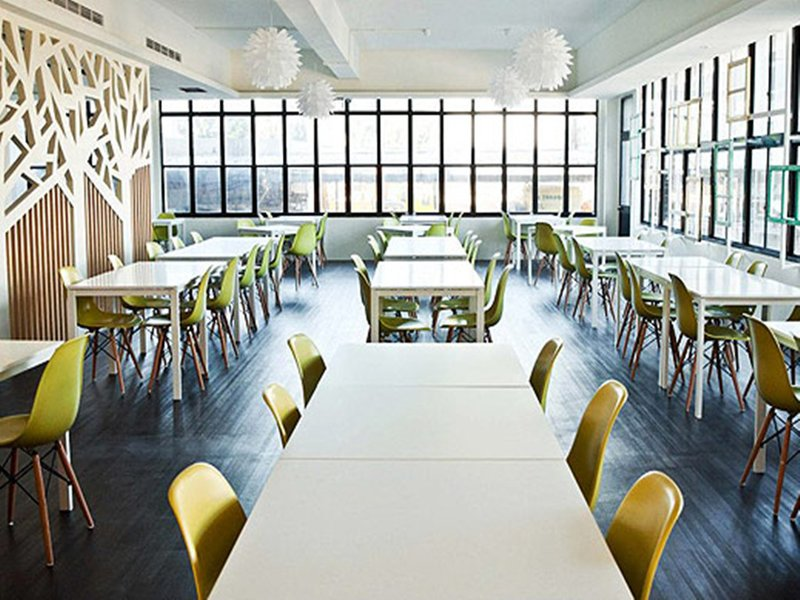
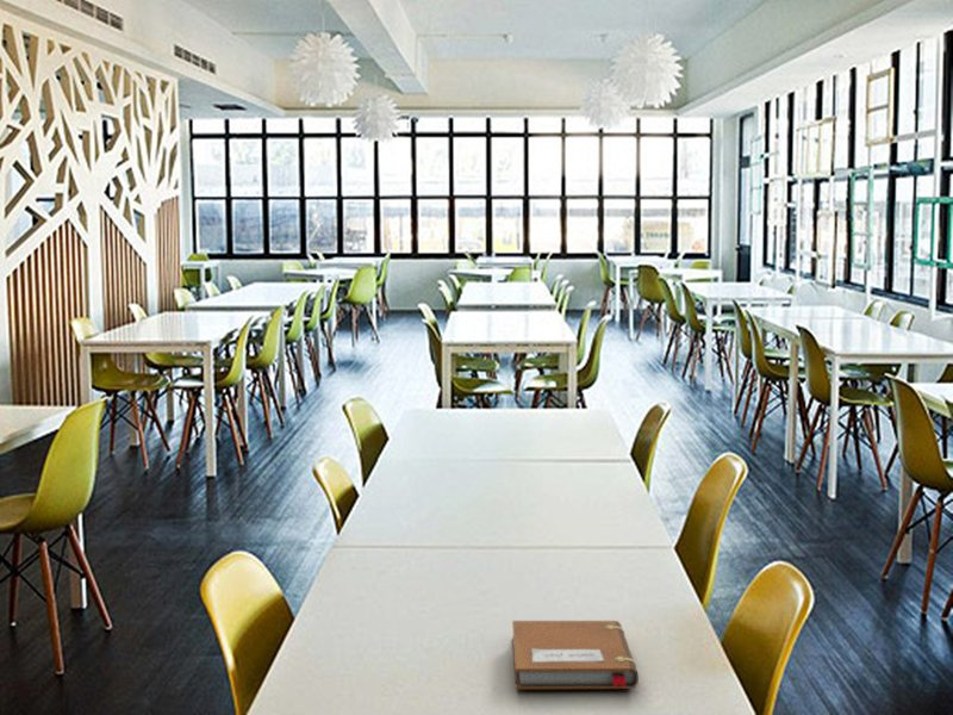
+ notebook (572, 653)
